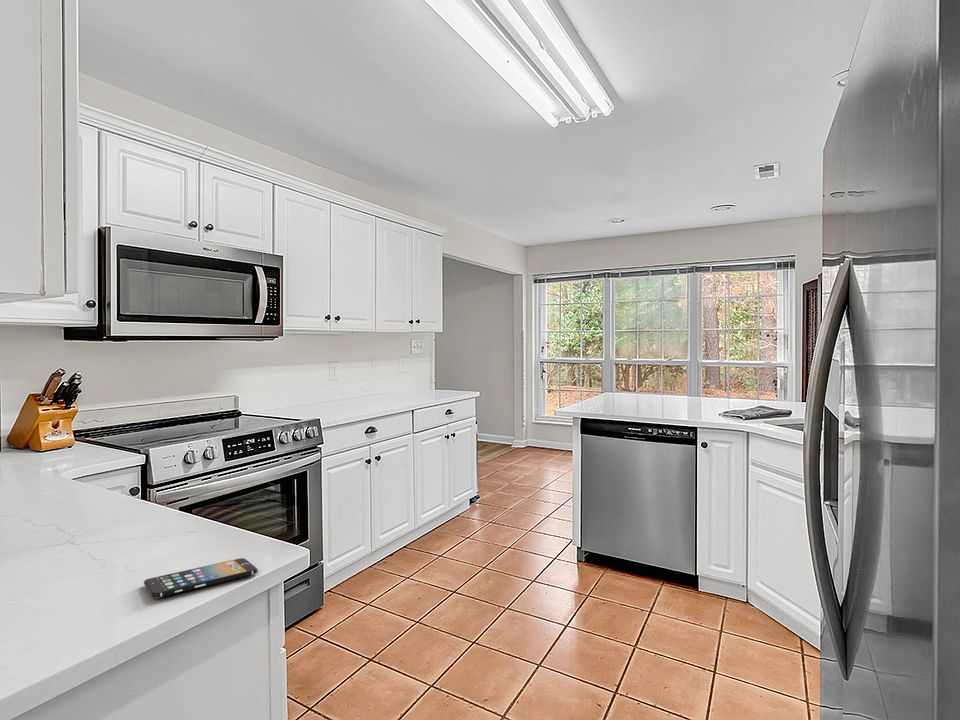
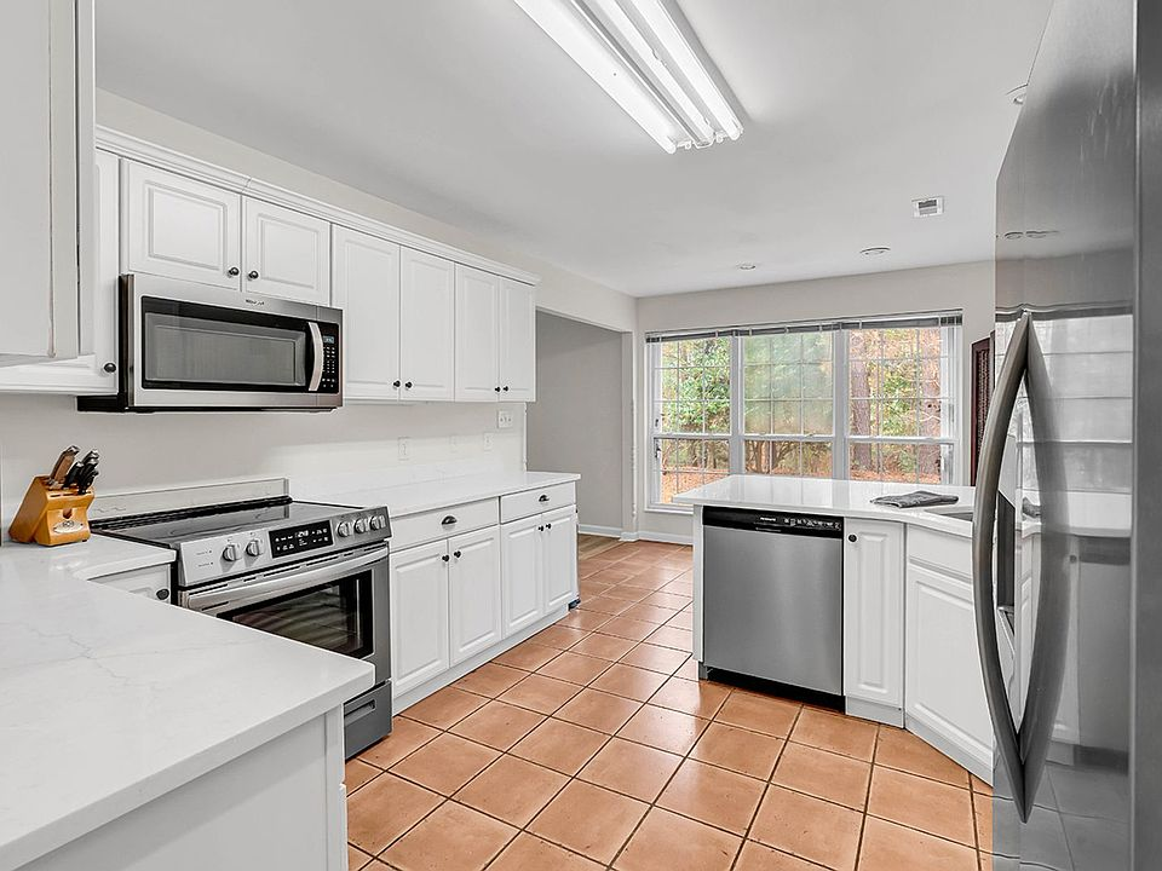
- smartphone (202, 576)
